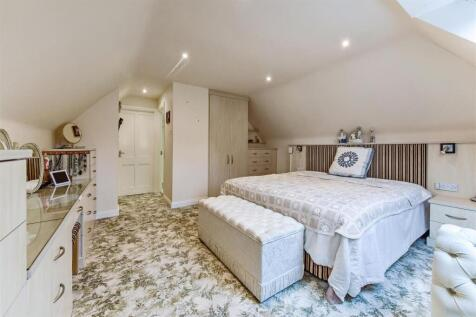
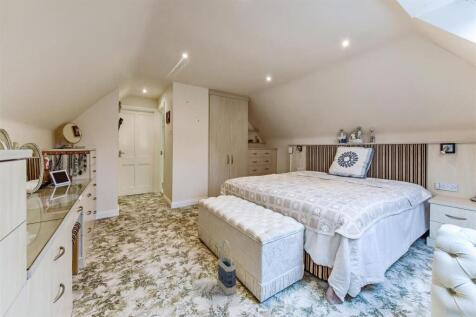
+ bag (226, 264)
